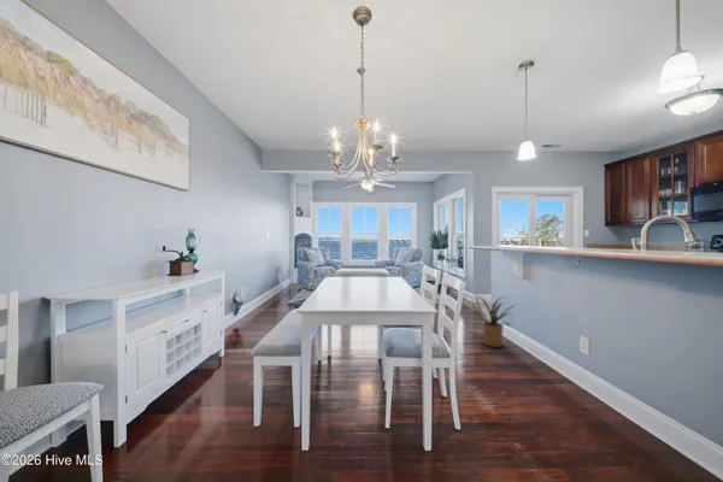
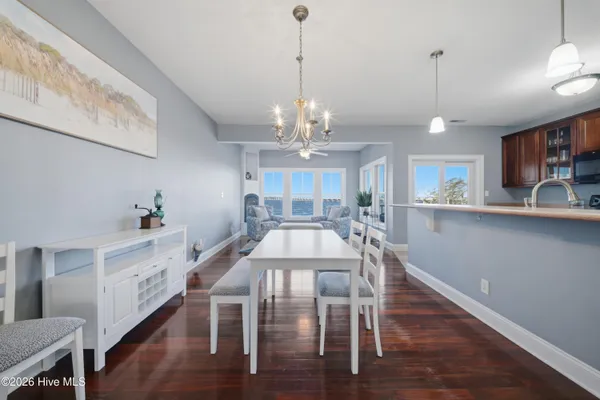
- house plant (495, 318)
